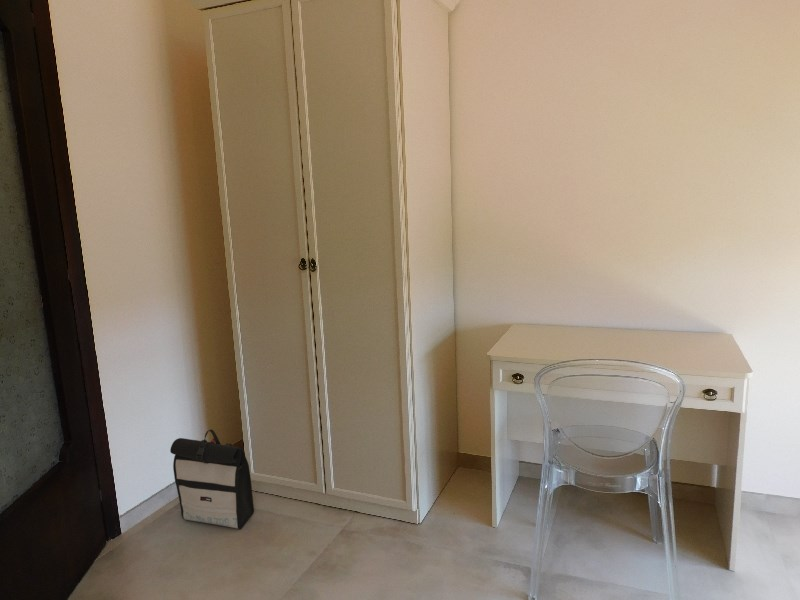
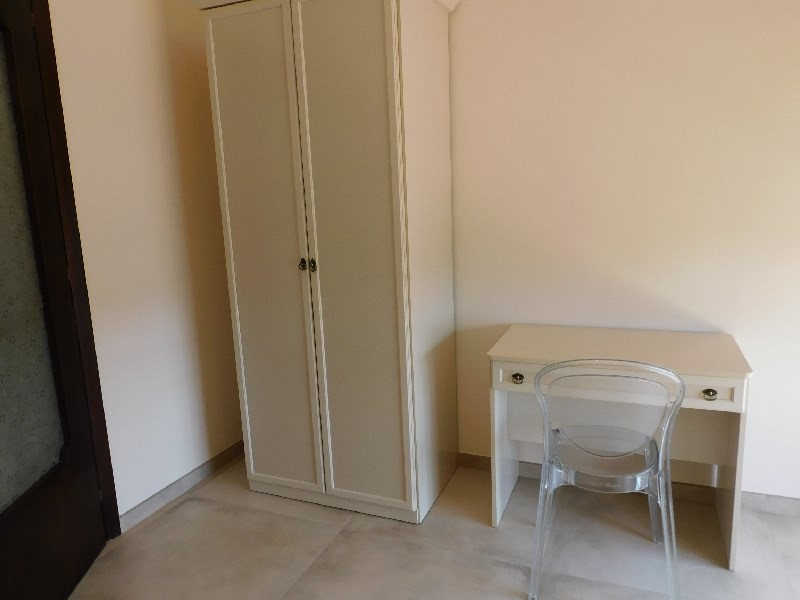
- backpack (212, 476)
